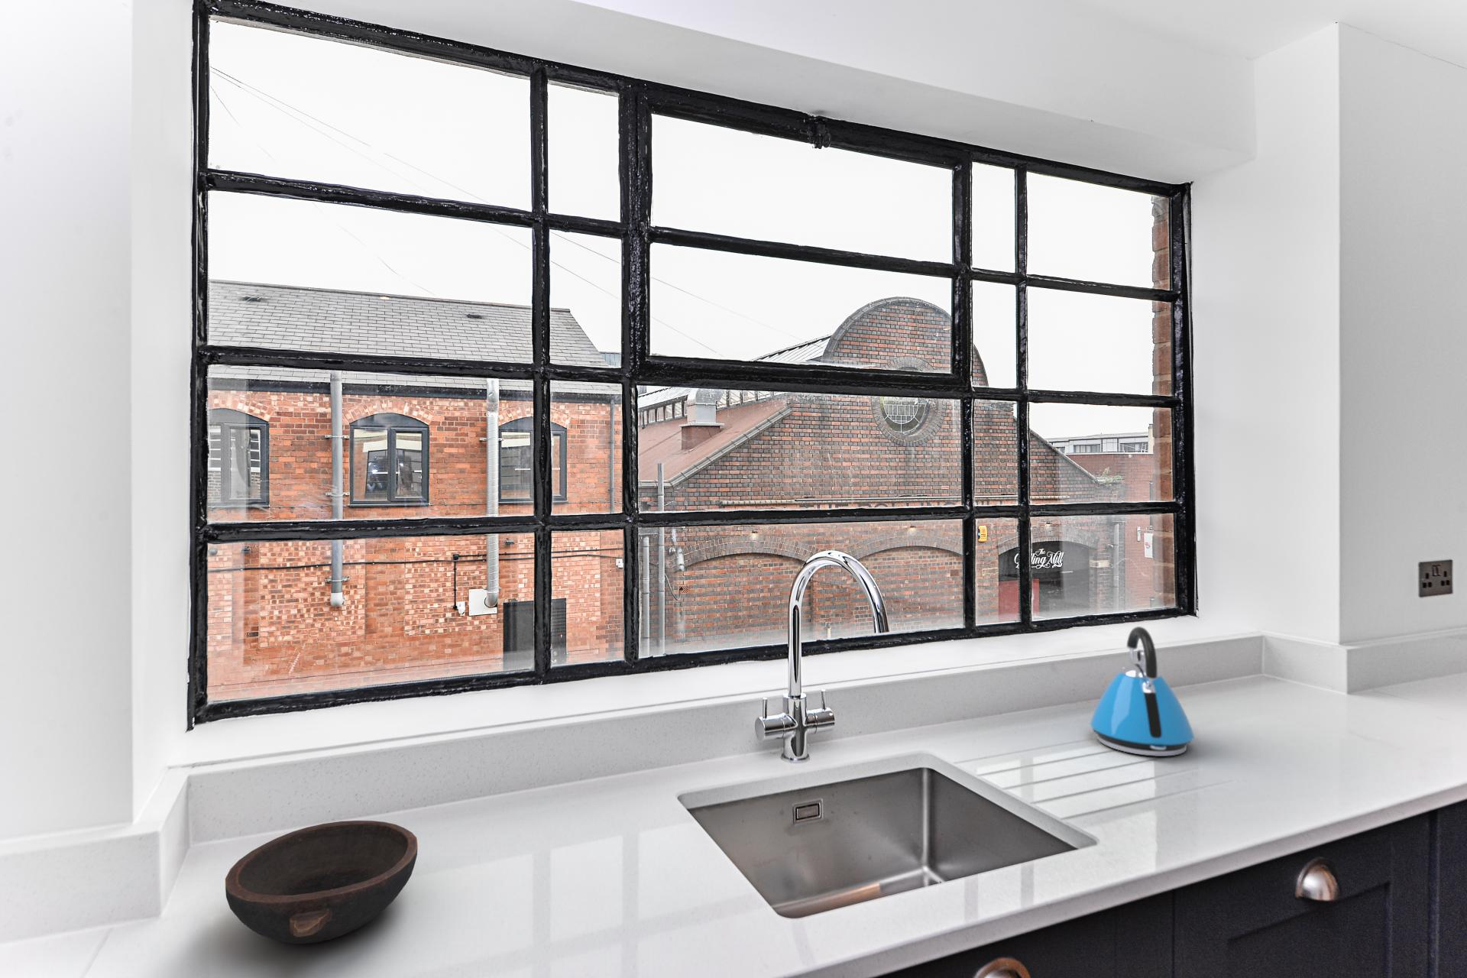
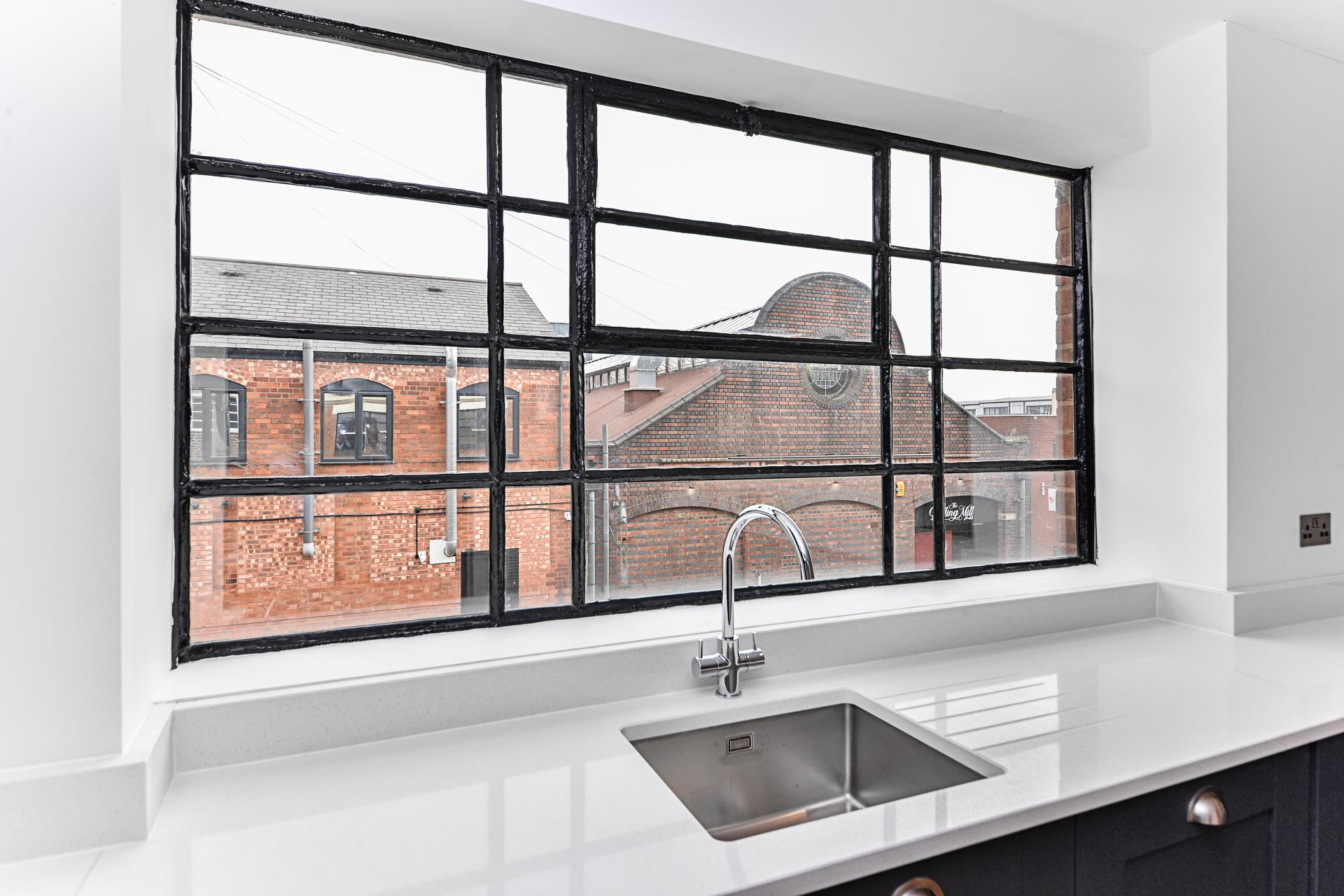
- kettle (1142, 685)
- bowl (326, 887)
